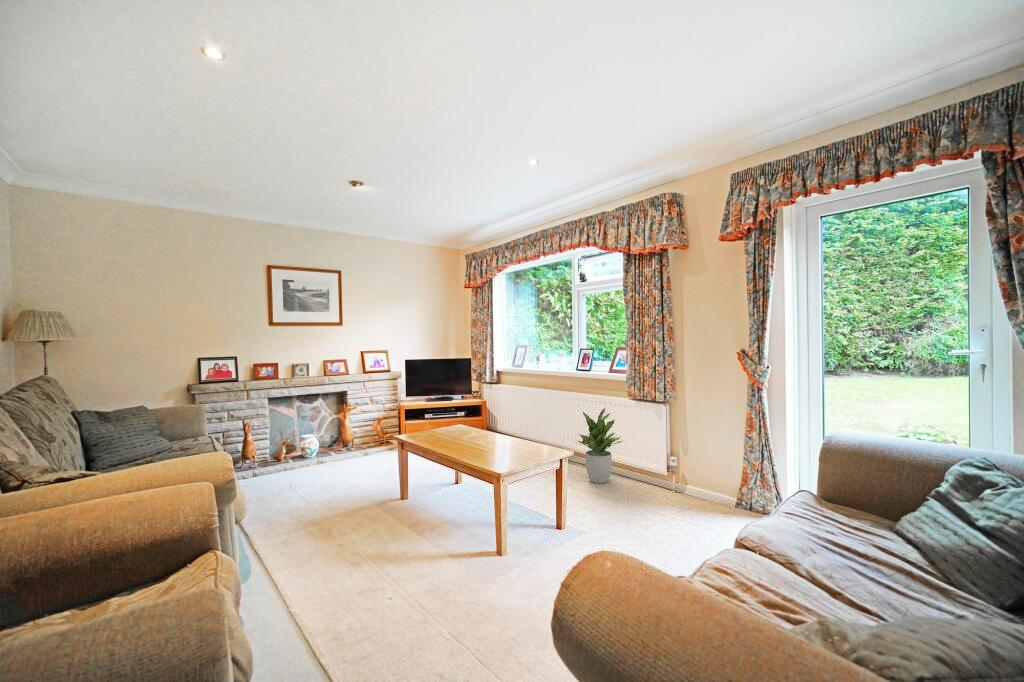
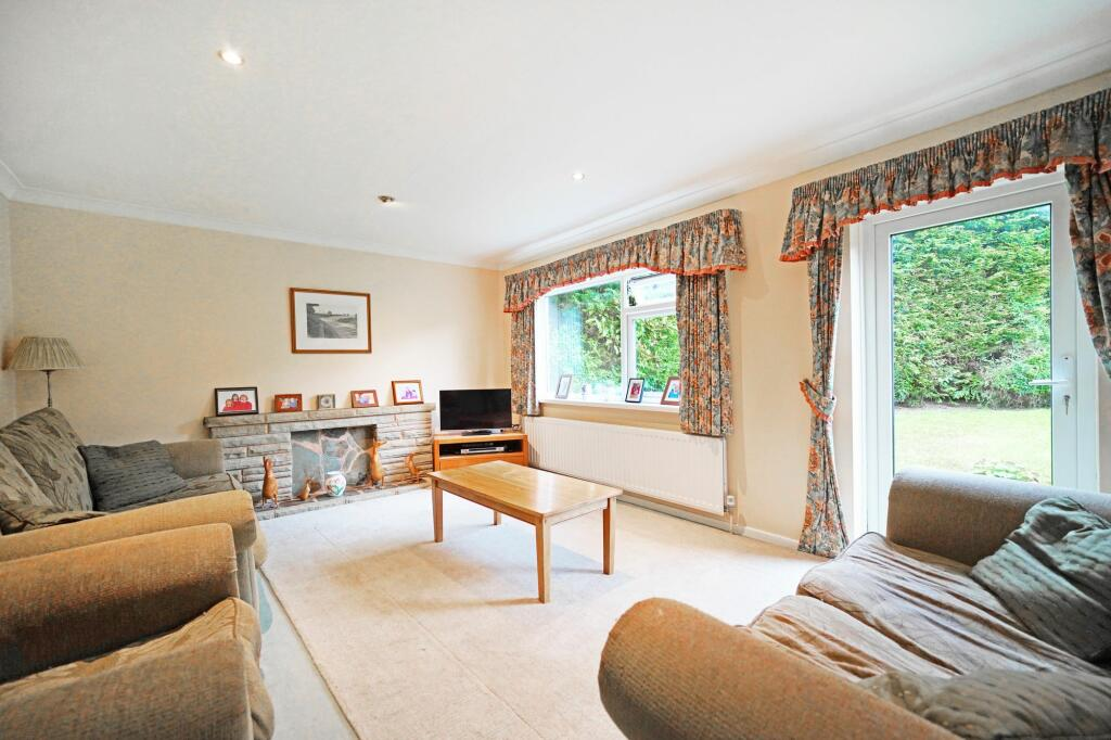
- potted plant (596, 444)
